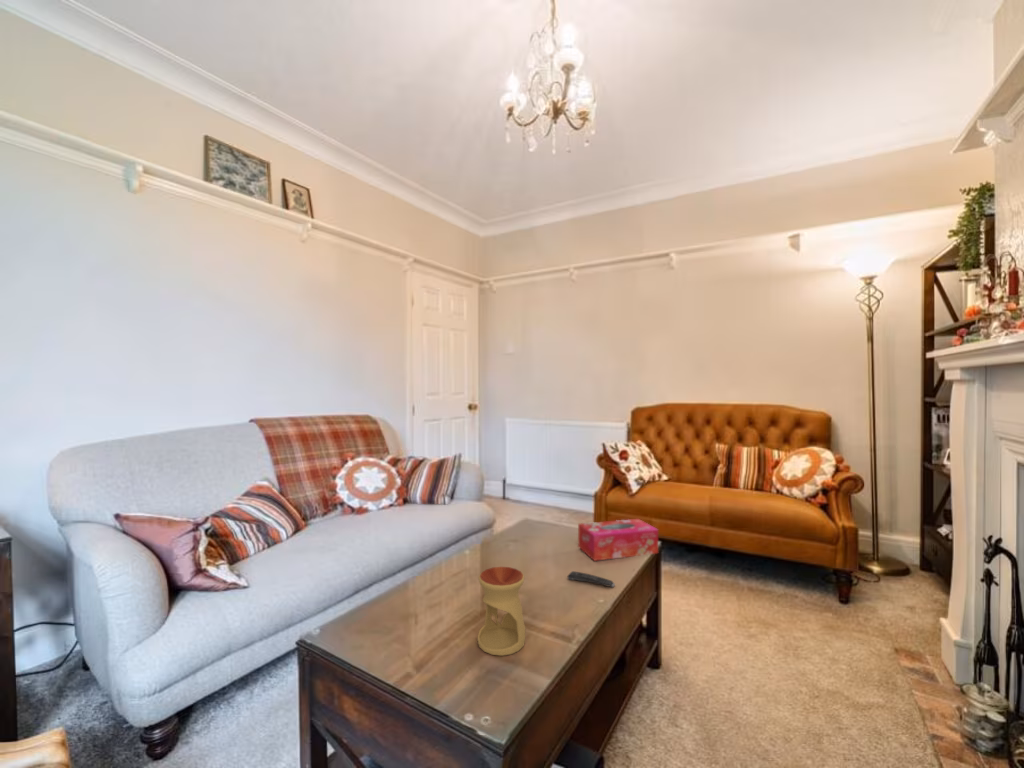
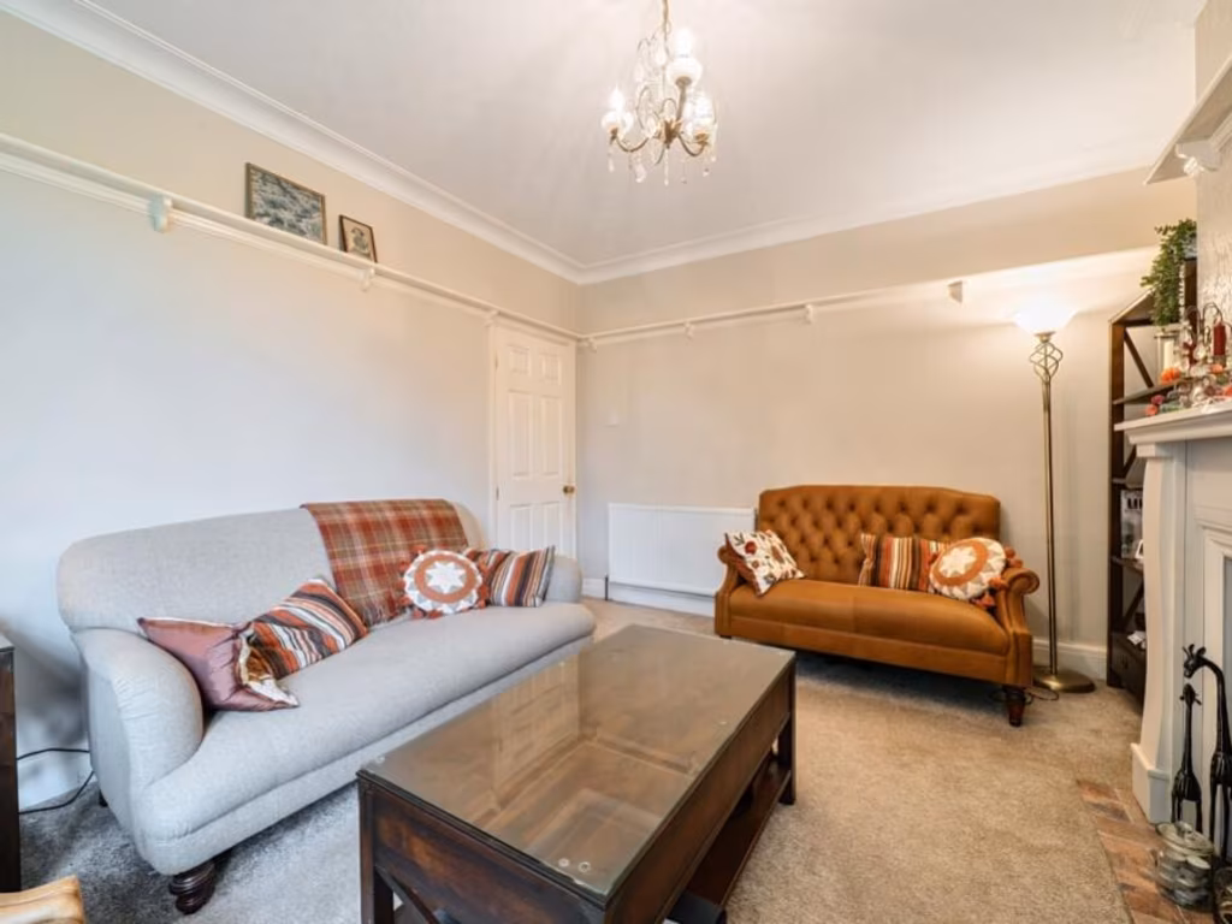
- oil burner (501, 608)
- remote control (591, 579)
- tissue box (617, 538)
